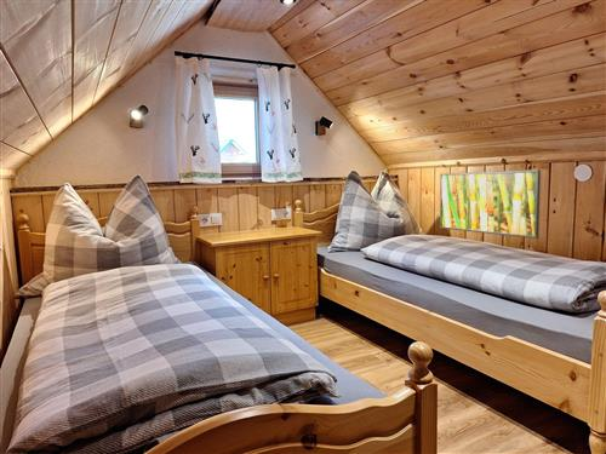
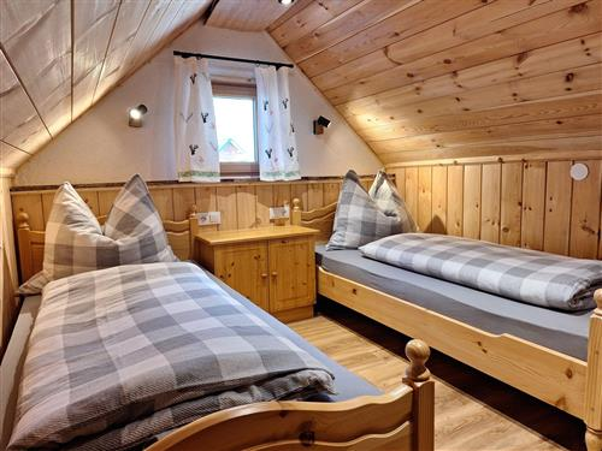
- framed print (484, 202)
